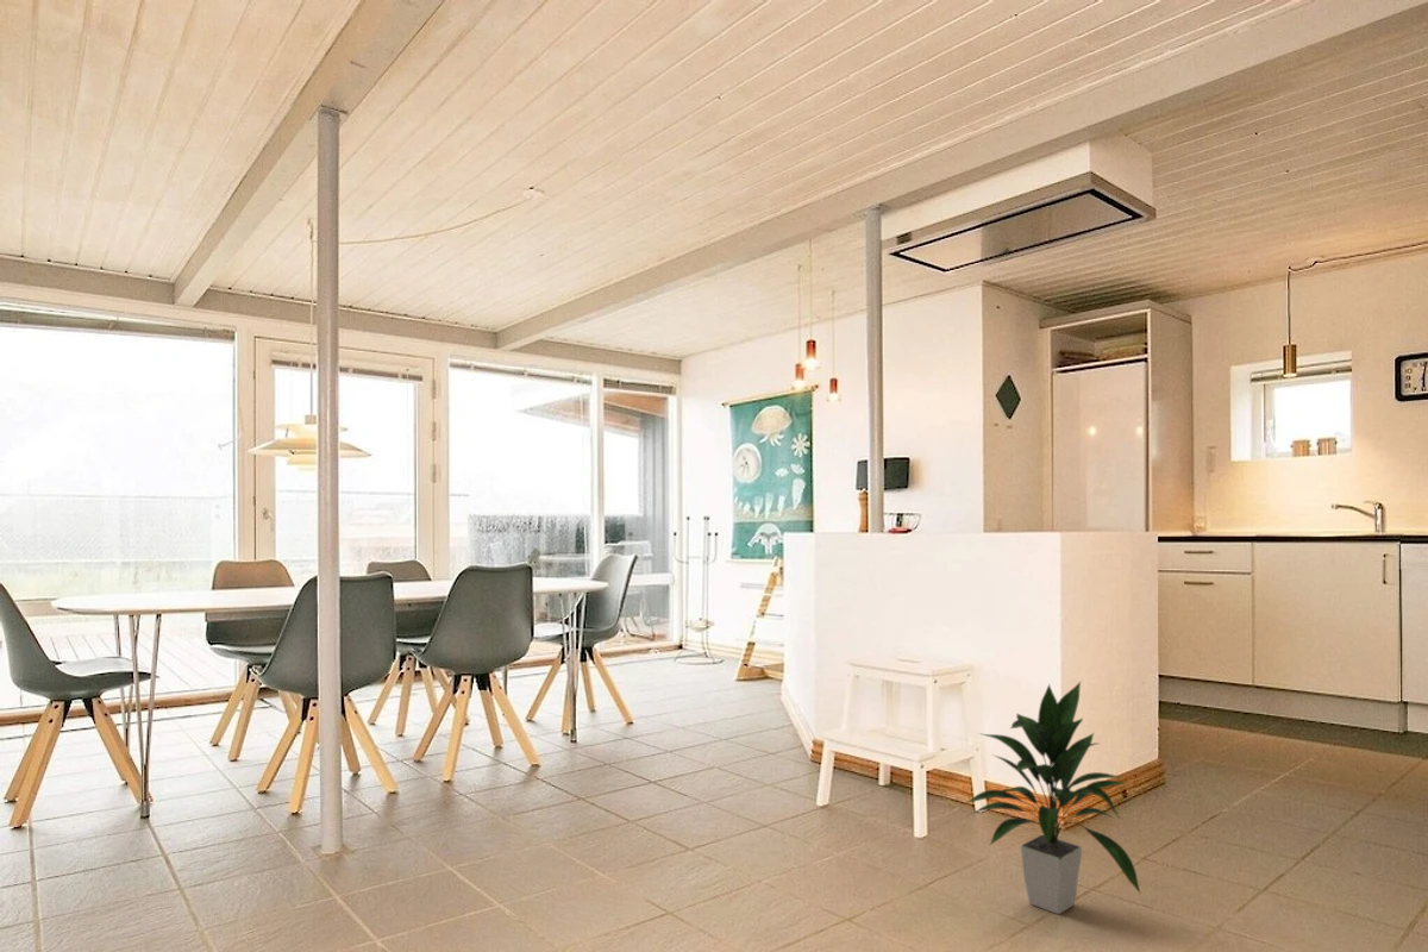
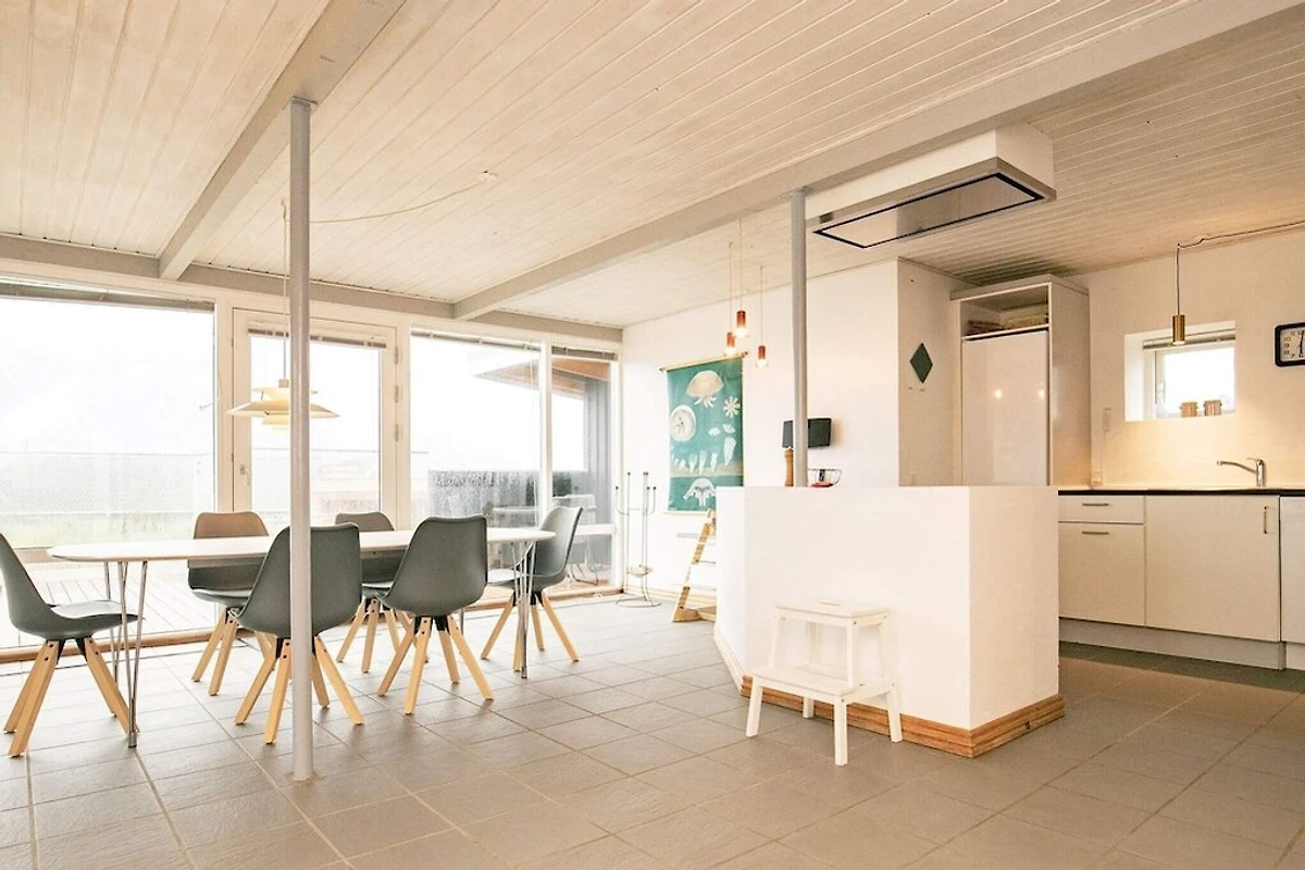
- indoor plant (1054, 797)
